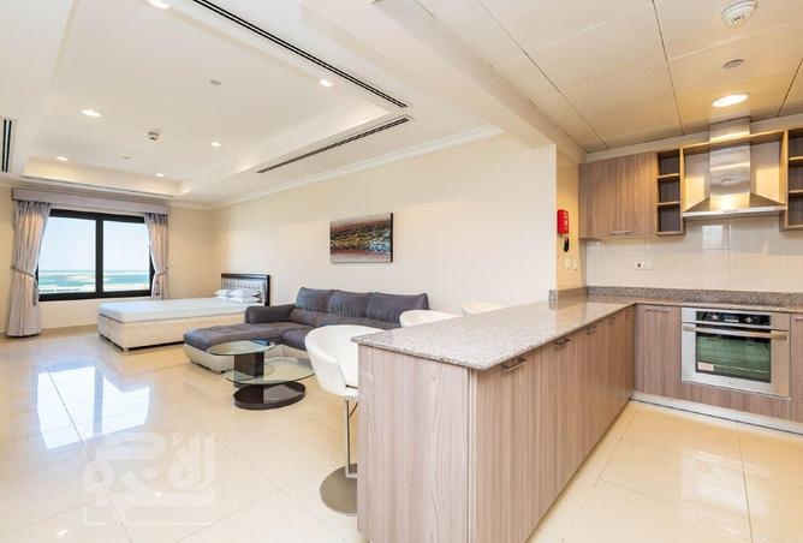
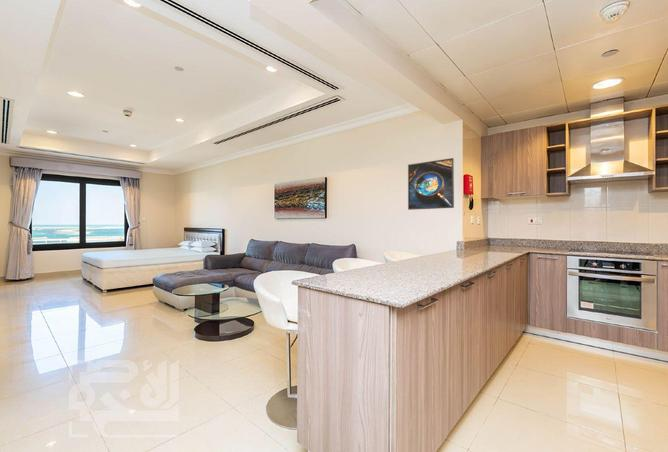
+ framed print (429, 185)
